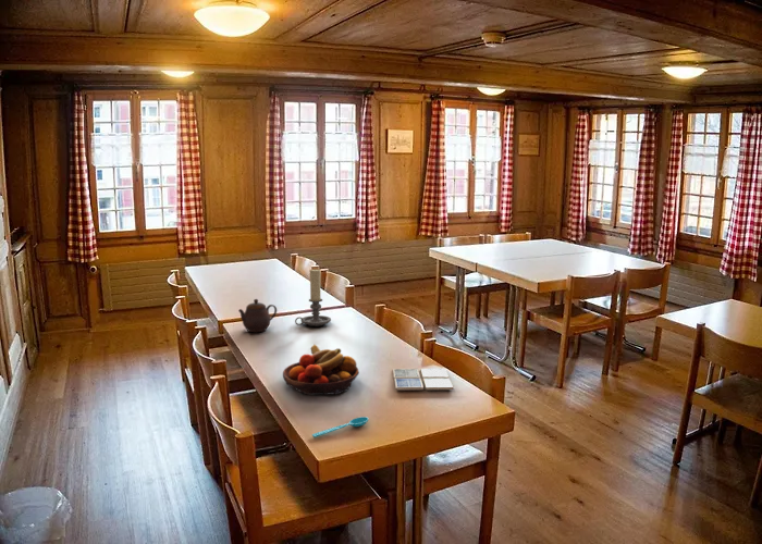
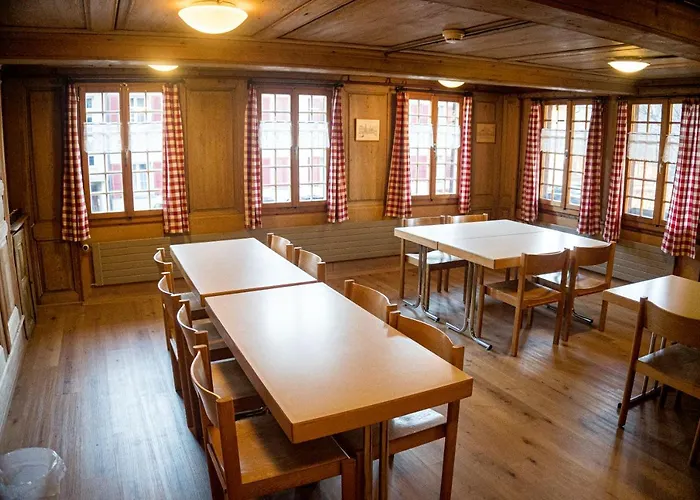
- drink coaster (420, 379)
- spoon (341, 426)
- fruit bowl (320, 367)
- teapot (258, 313)
- candle holder (312, 296)
